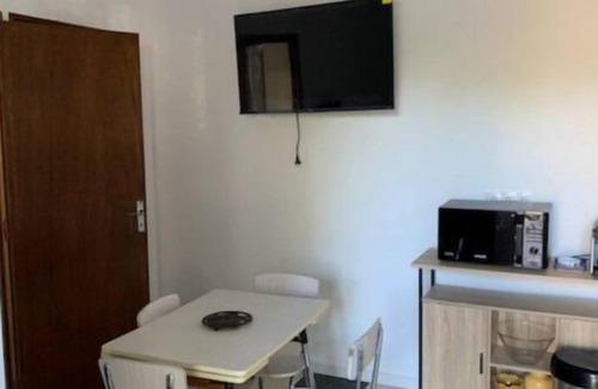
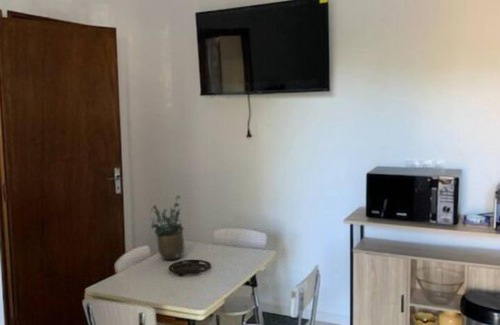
+ potted plant (169, 226)
